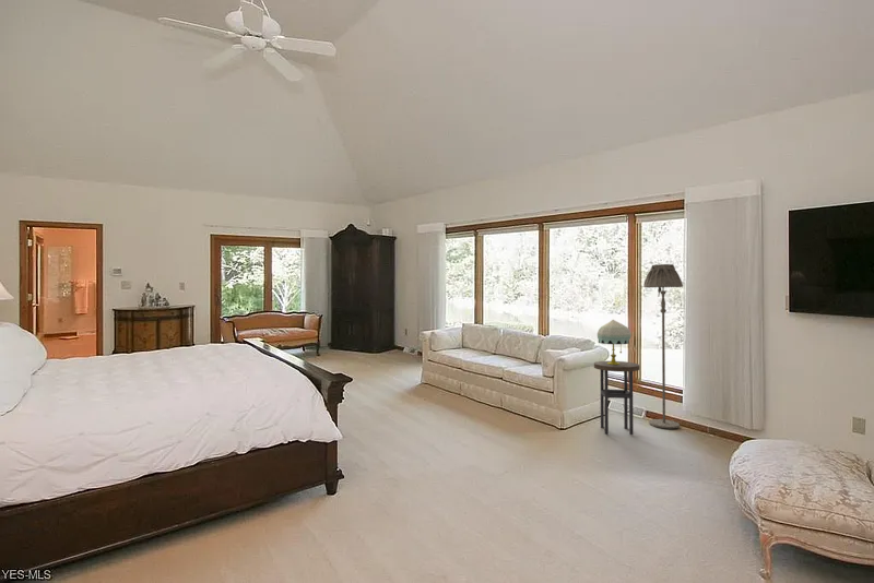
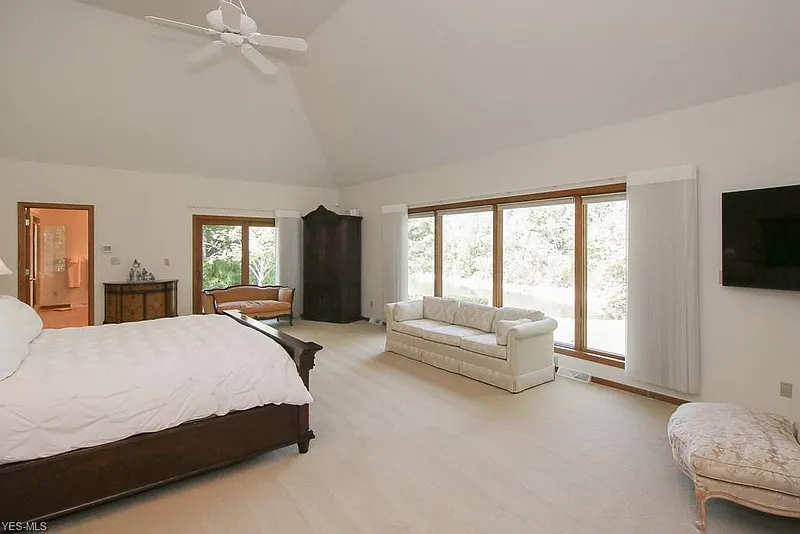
- table lamp (613, 341)
- floor lamp (663, 344)
- side table (616, 396)
